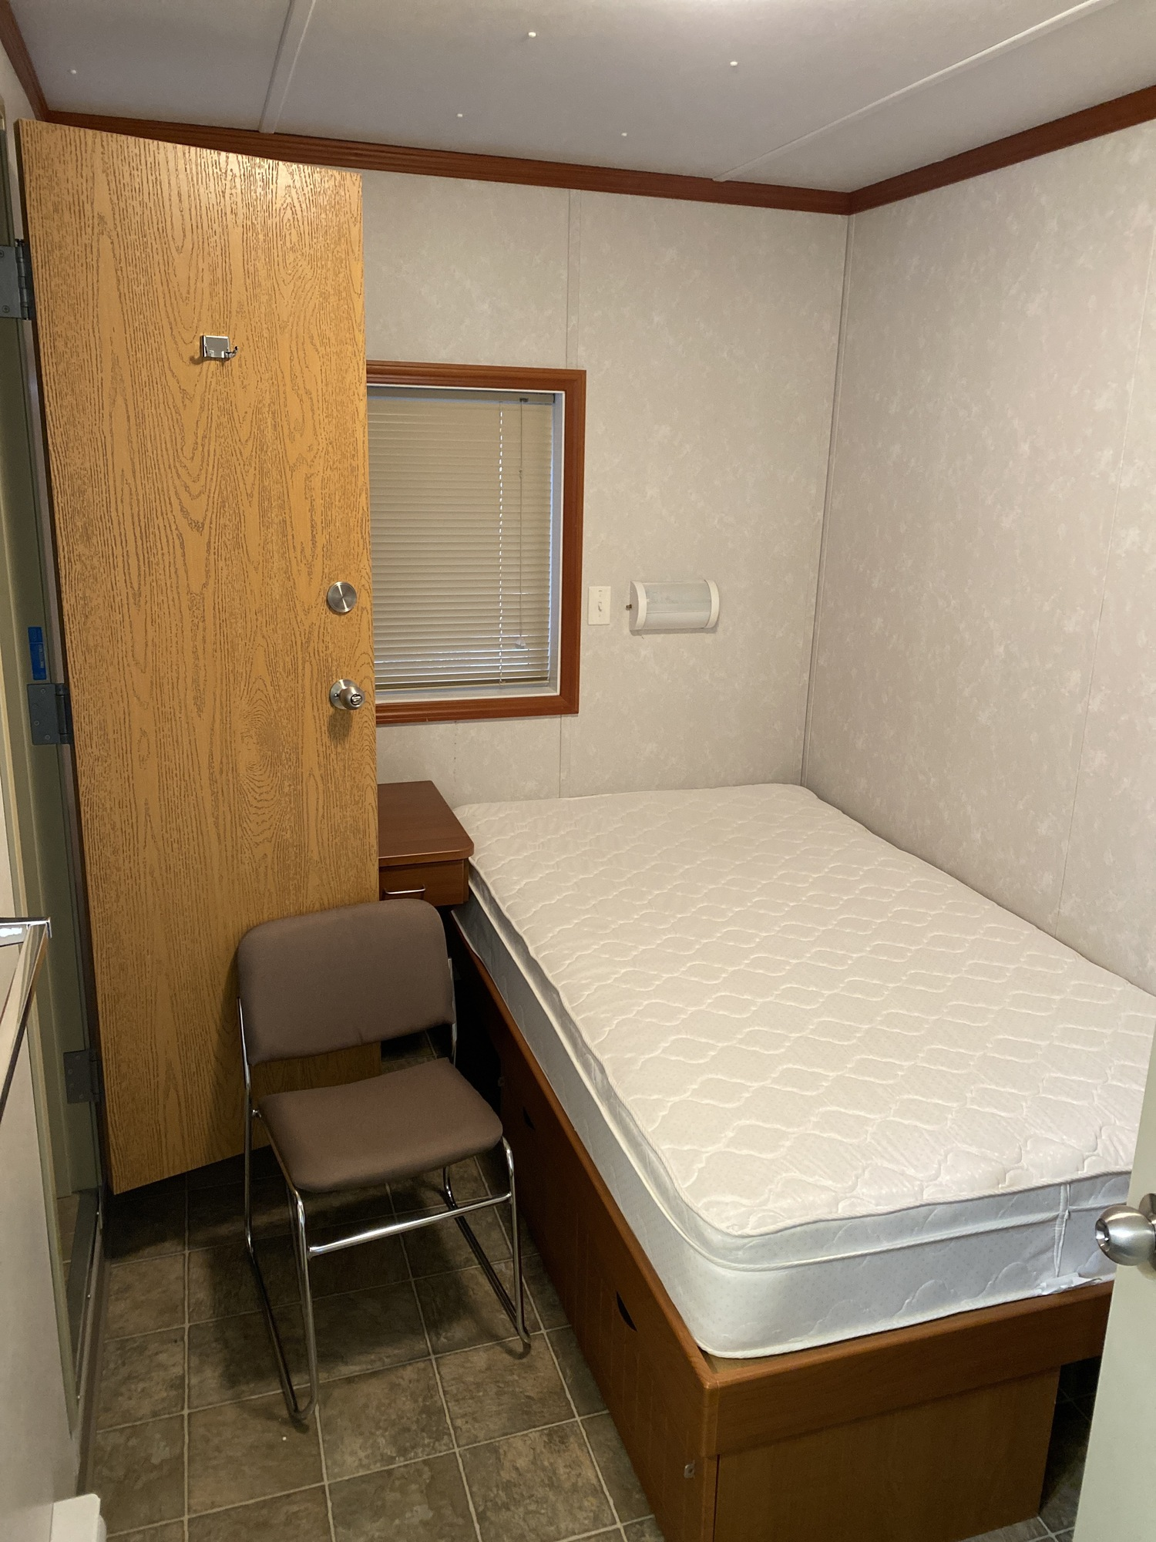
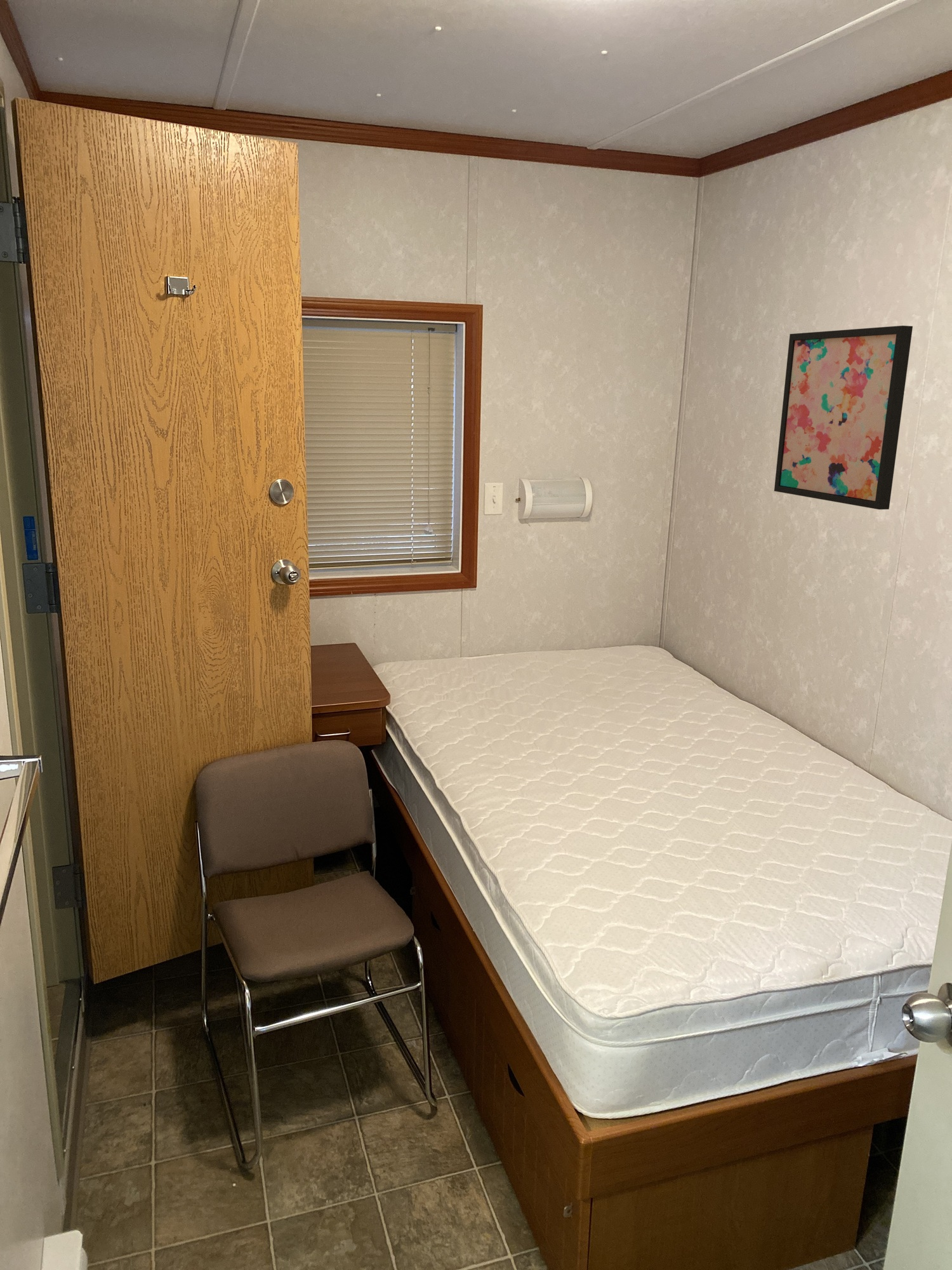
+ wall art (836, 417)
